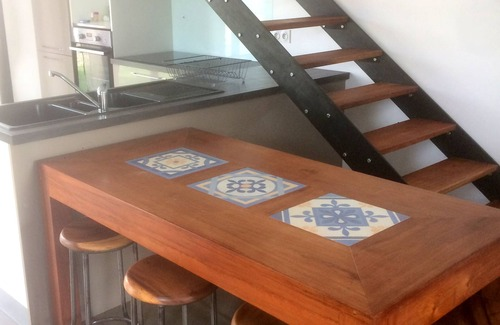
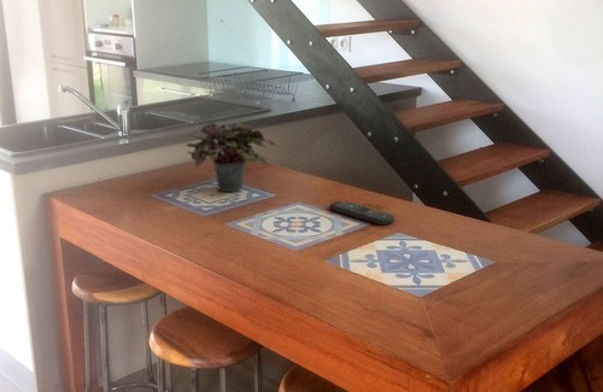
+ remote control (361, 211)
+ potted plant (230, 157)
